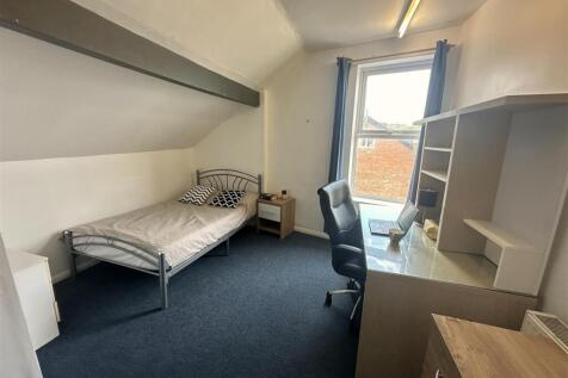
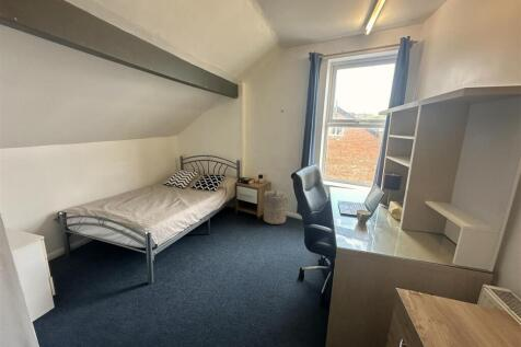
+ laundry hamper (274, 205)
